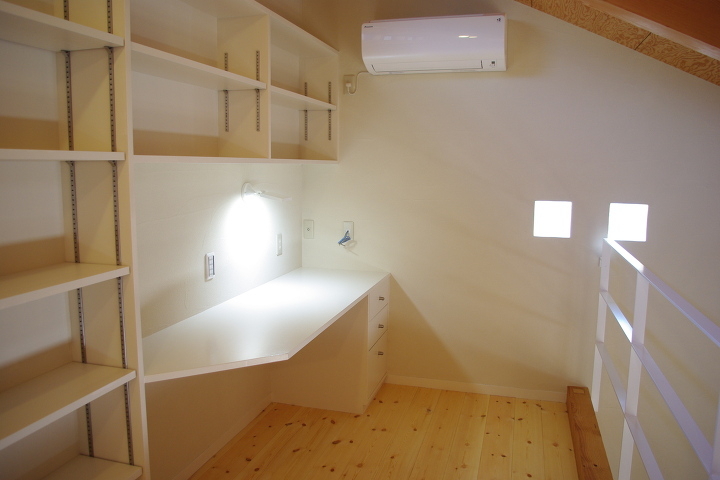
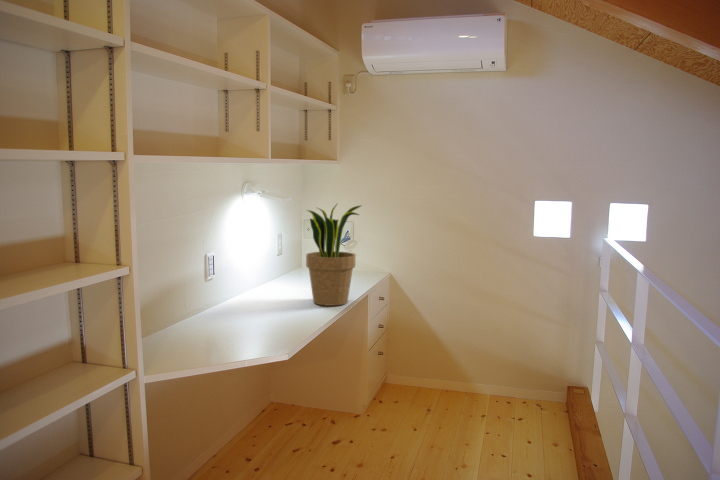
+ potted plant (333, 252)
